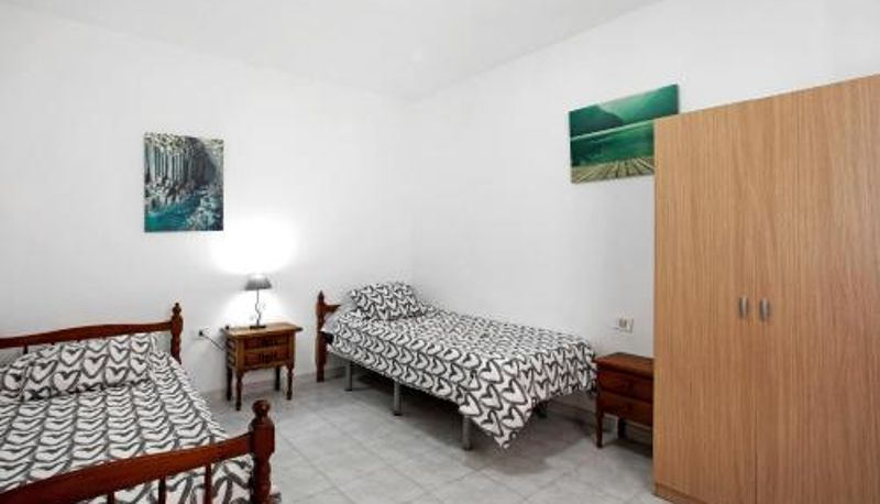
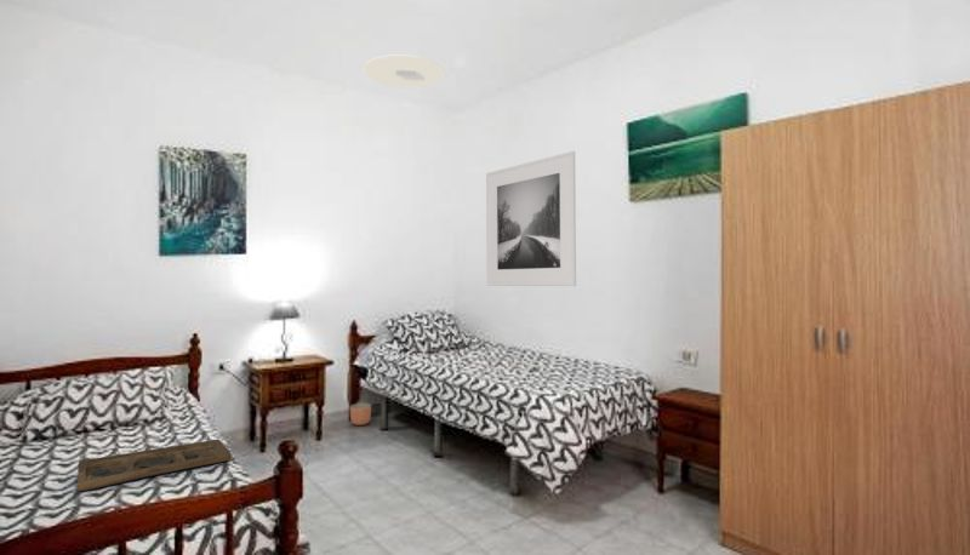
+ planter (360, 414)
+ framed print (526, 224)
+ ceiling light (404, 69)
+ decorative tray (156, 460)
